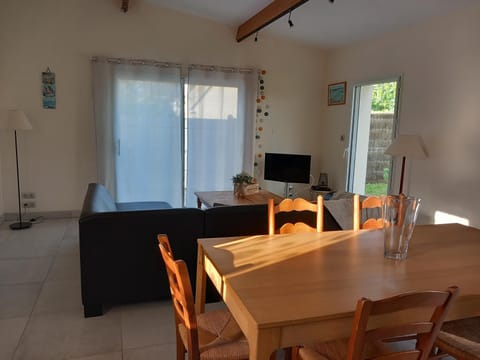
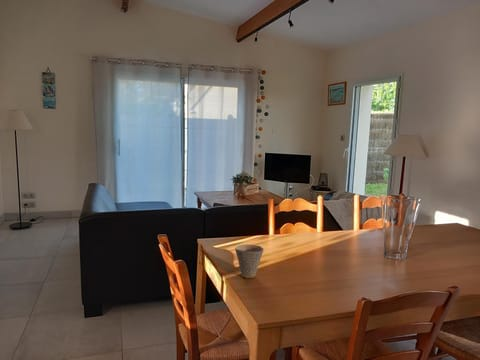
+ cup (248, 261)
